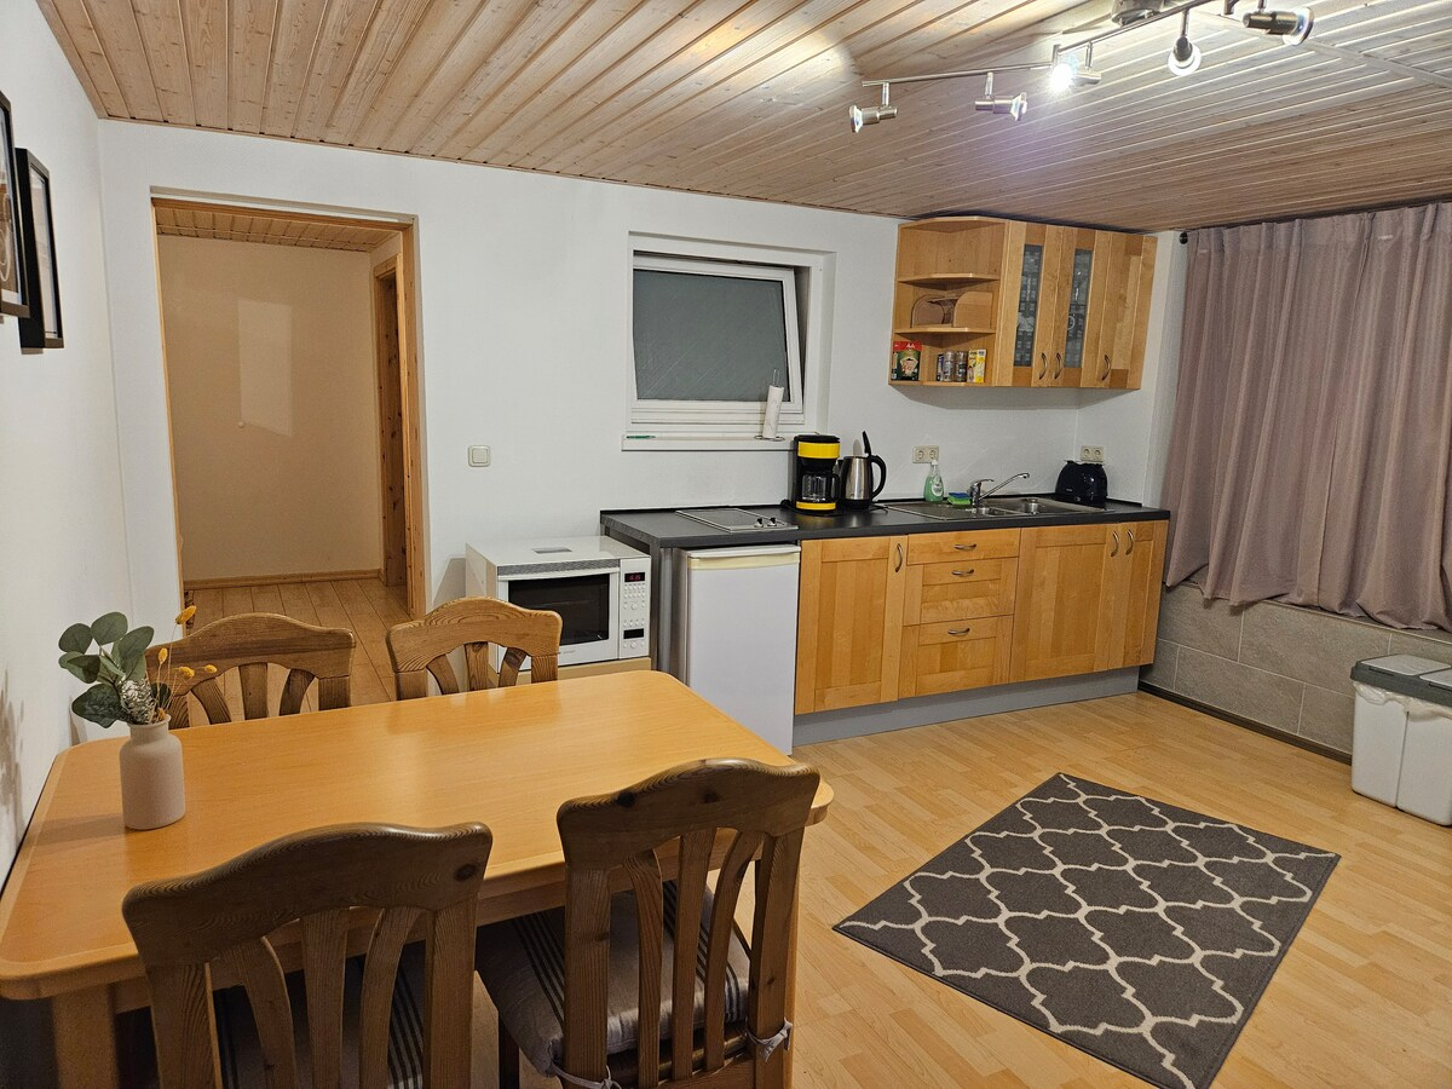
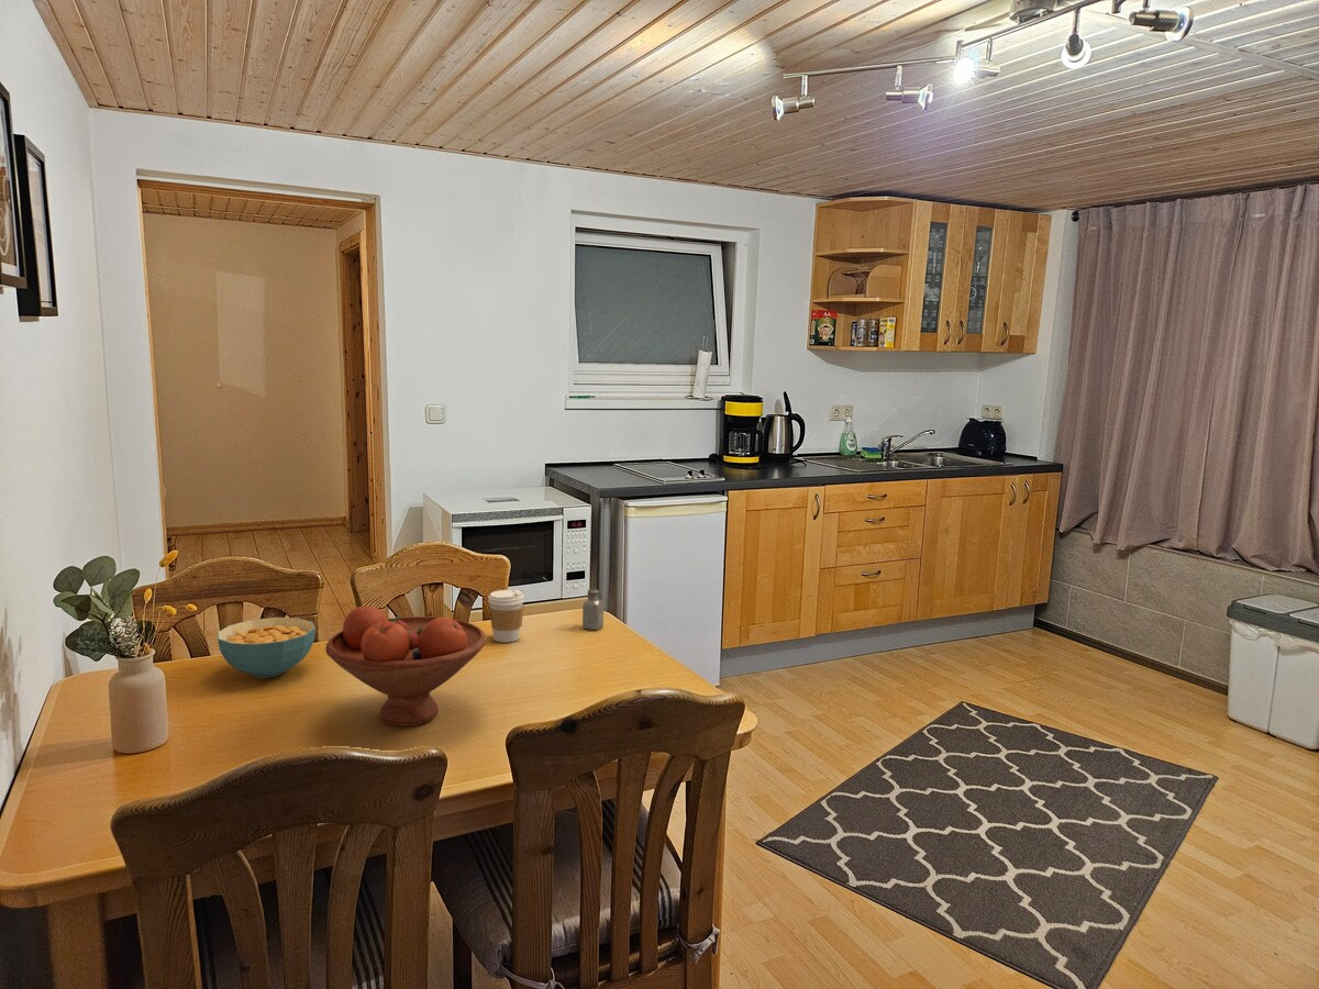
+ saltshaker (592, 608)
+ fruit bowl (408, 662)
+ cereal bowl (267, 651)
+ coffee cup (506, 614)
